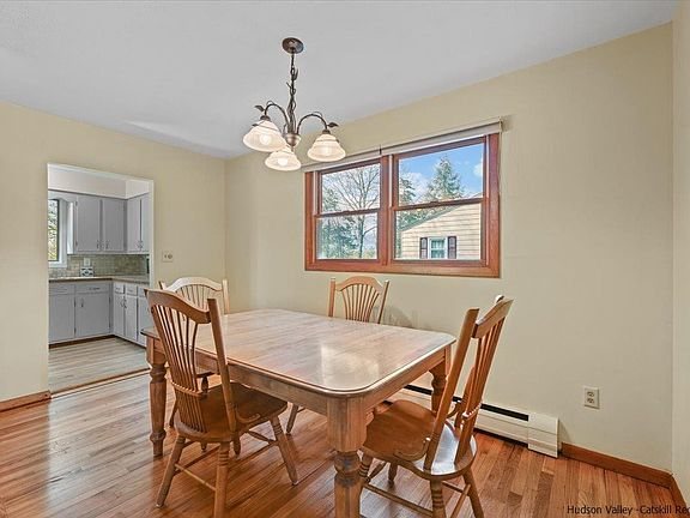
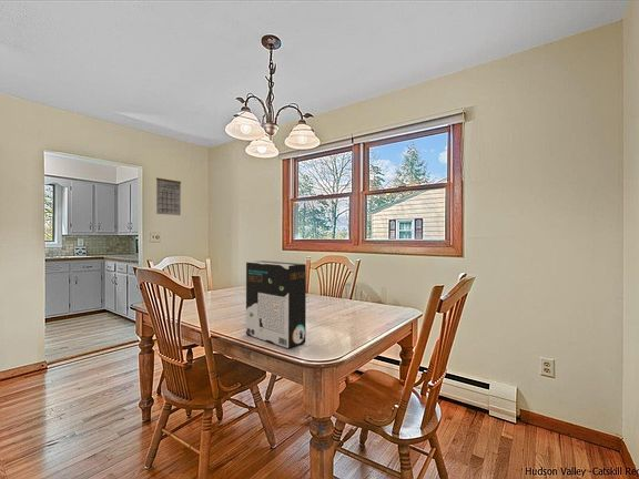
+ cereal box (274, 300)
+ calendar (169, 193)
